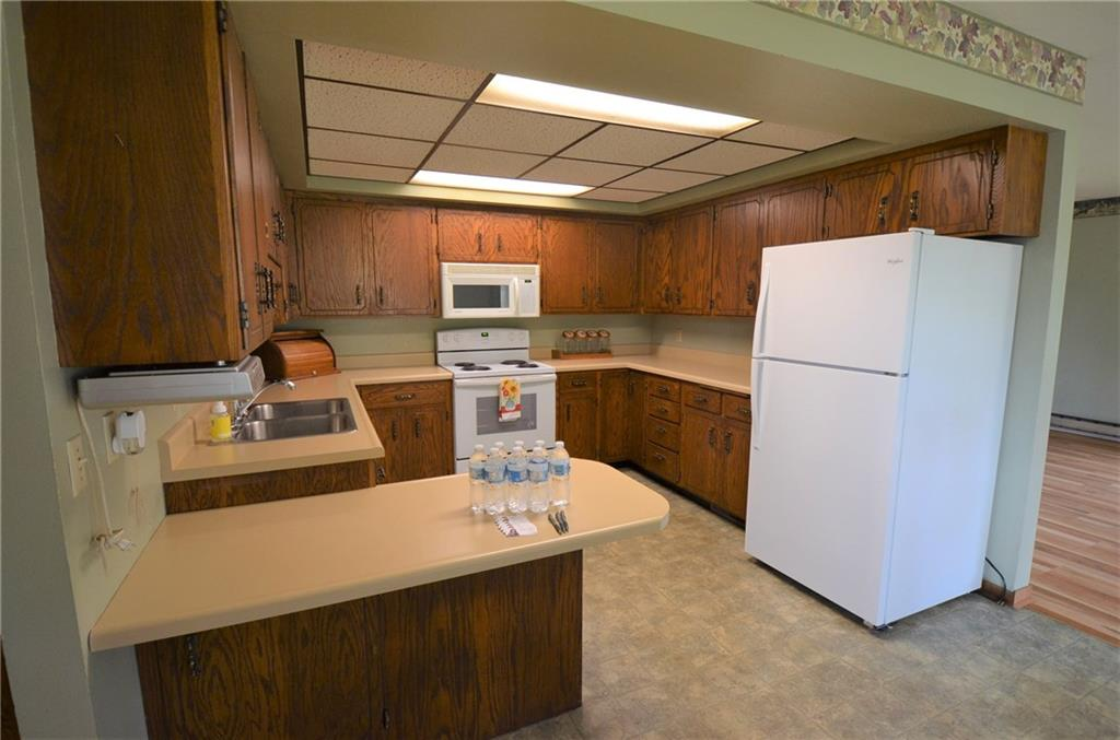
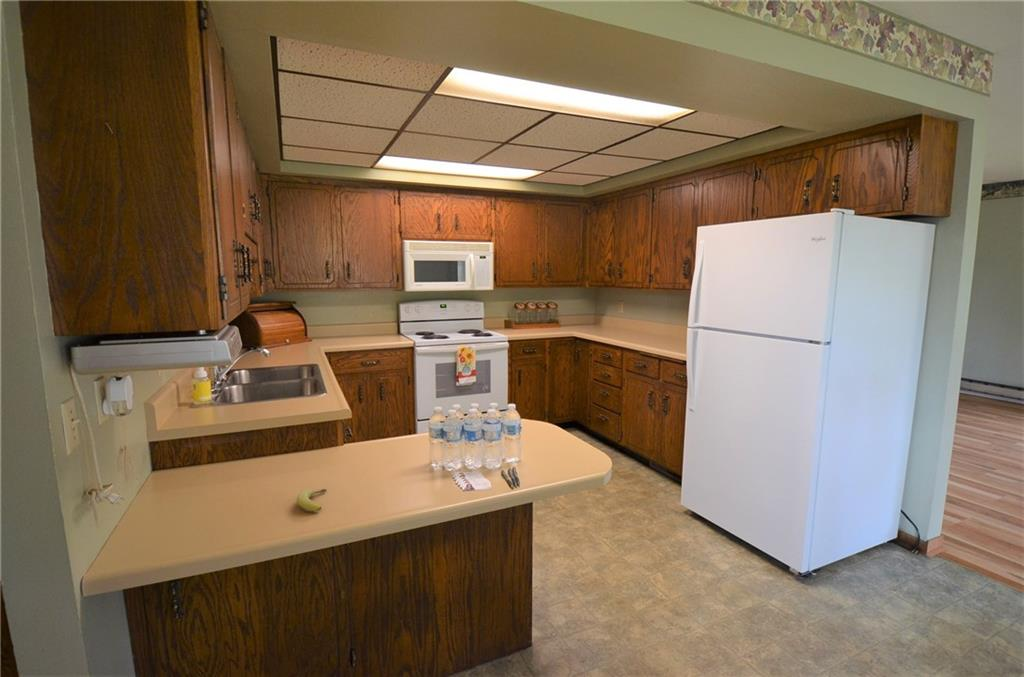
+ fruit (311, 496)
